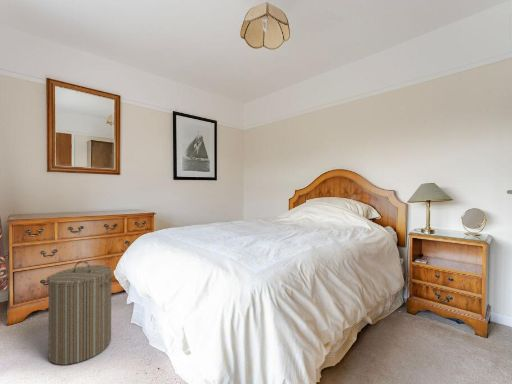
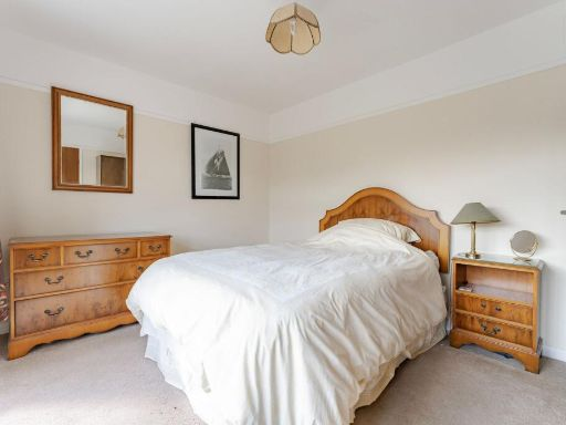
- laundry hamper (81, 304)
